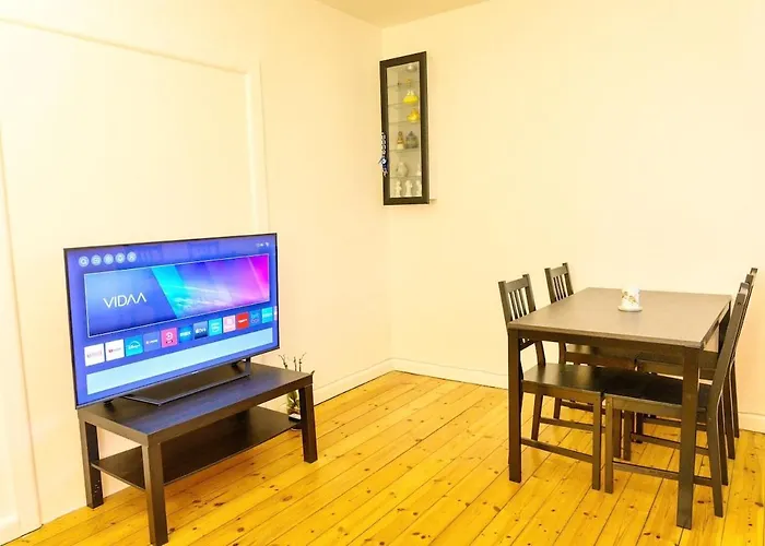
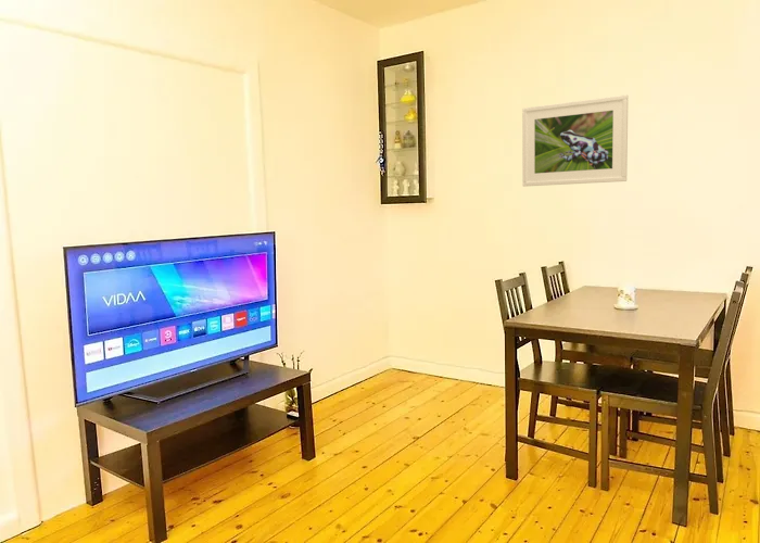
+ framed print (572, 142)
